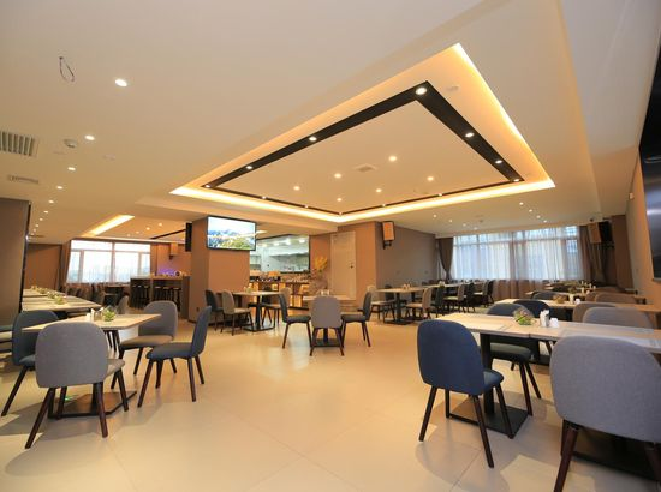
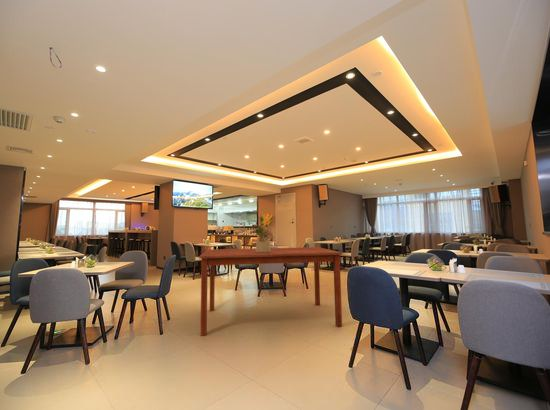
+ dining table (269, 263)
+ potted plant (263, 233)
